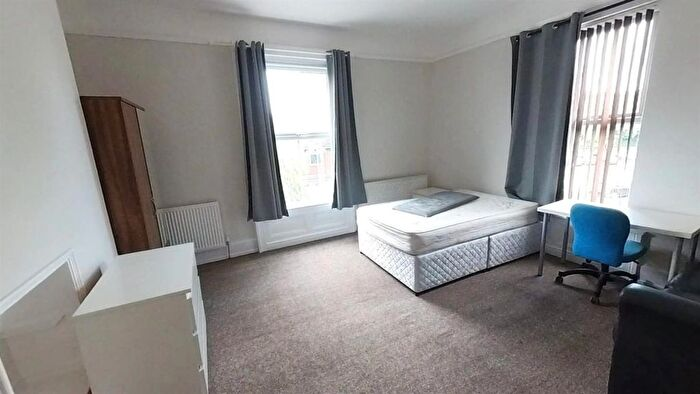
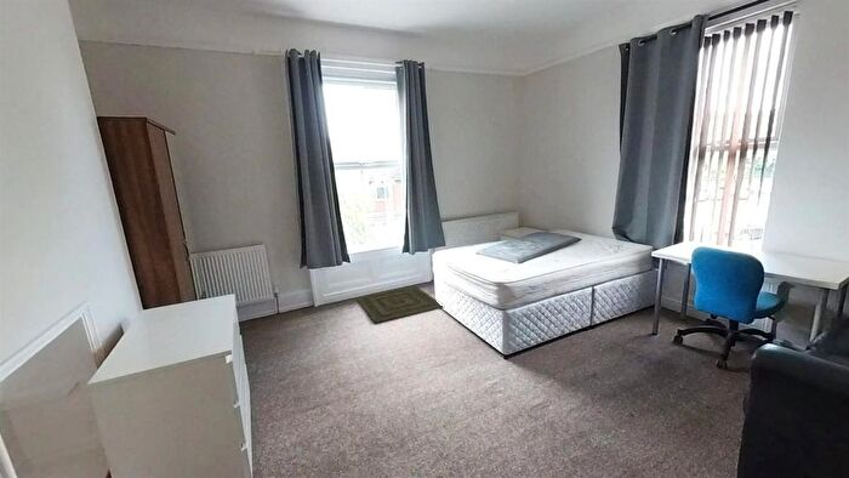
+ bath mat (397, 301)
